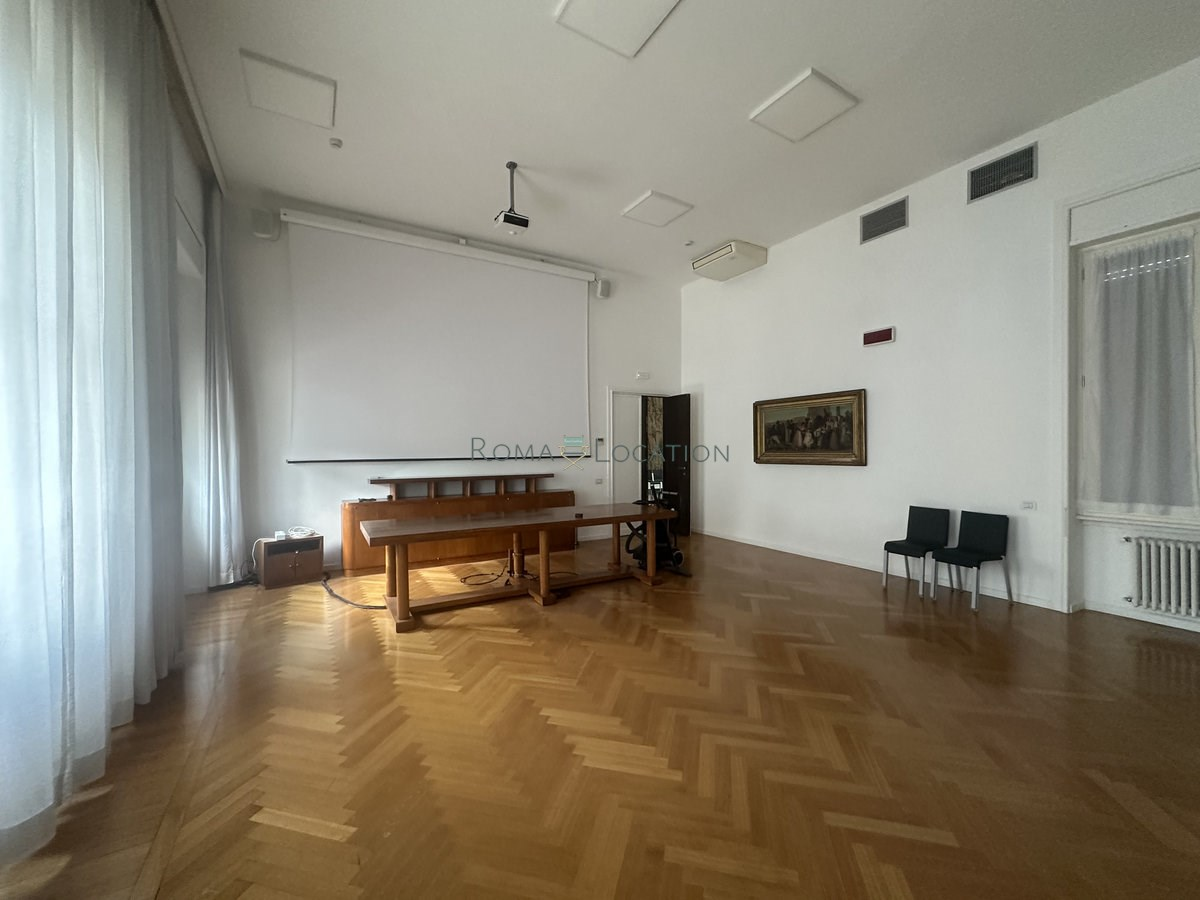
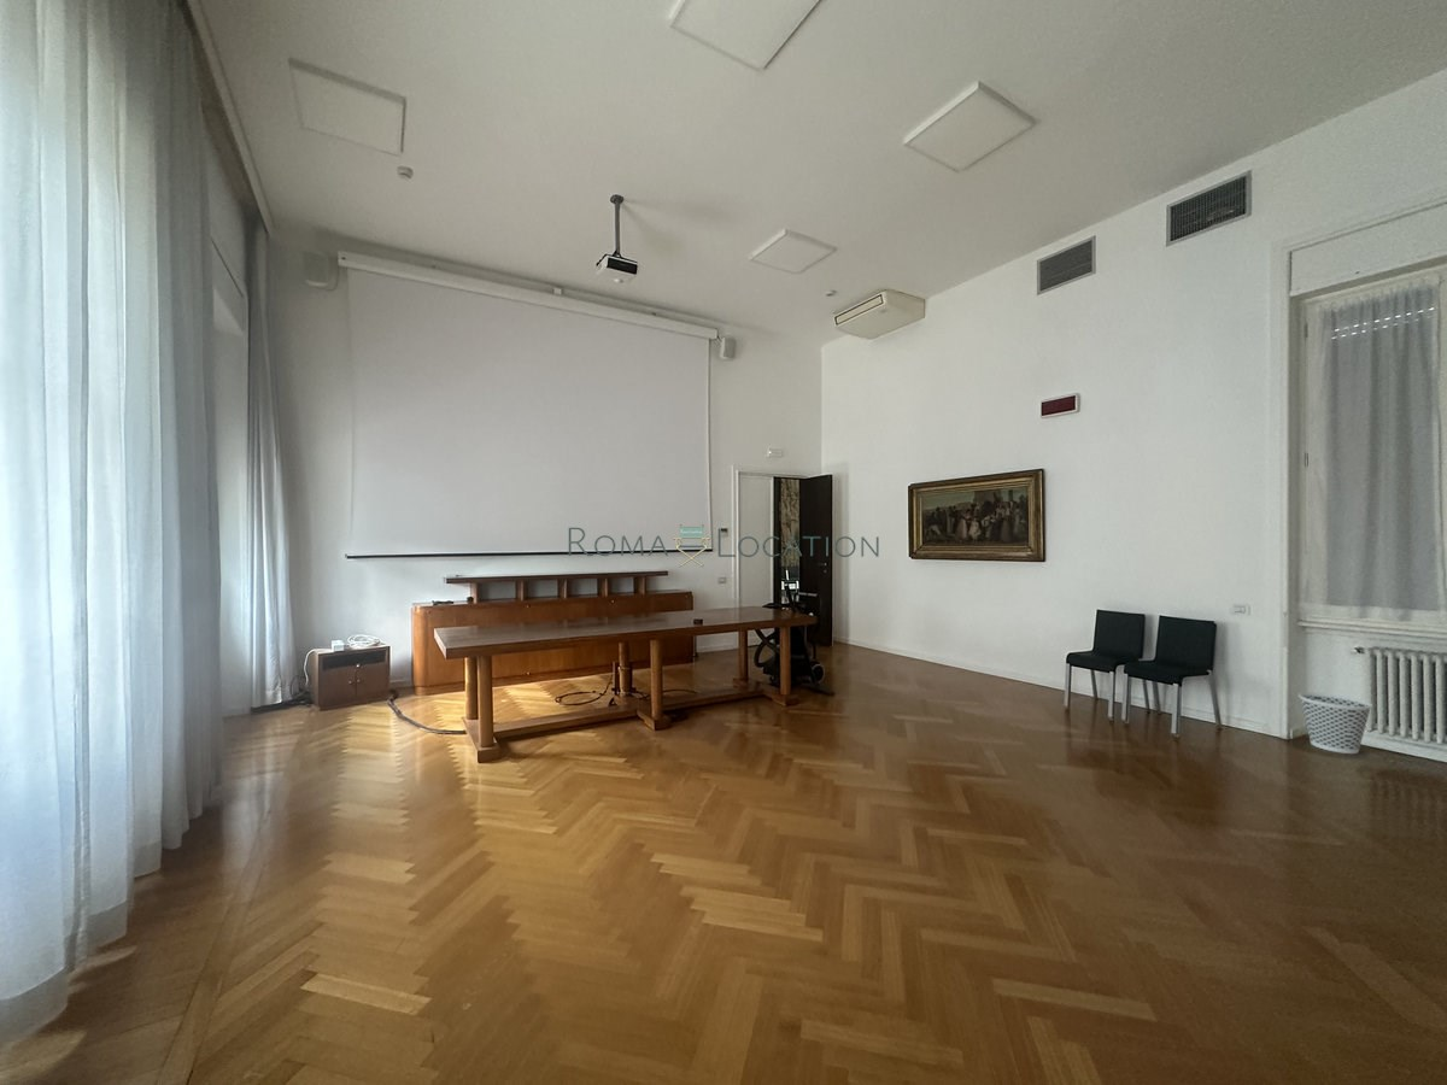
+ wastebasket (1334, 723)
